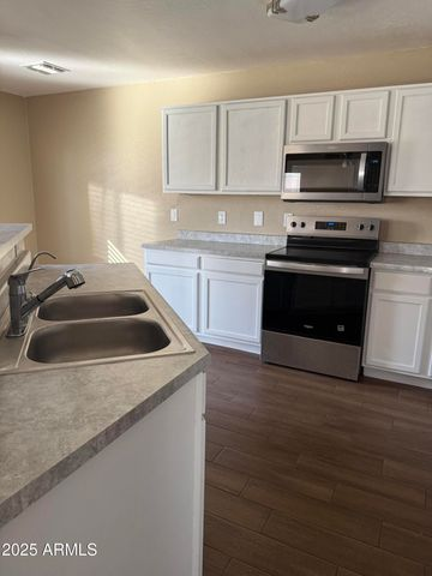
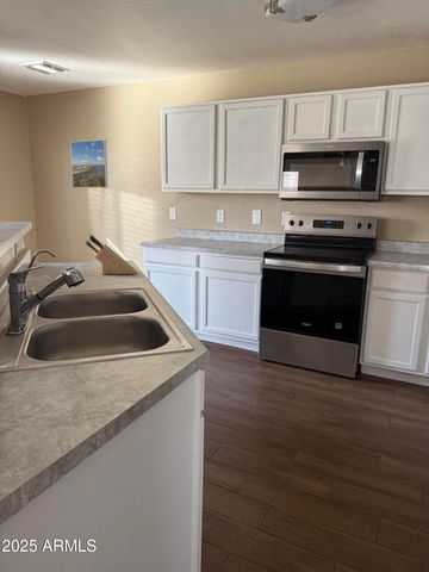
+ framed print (88, 164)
+ knife block (111, 254)
